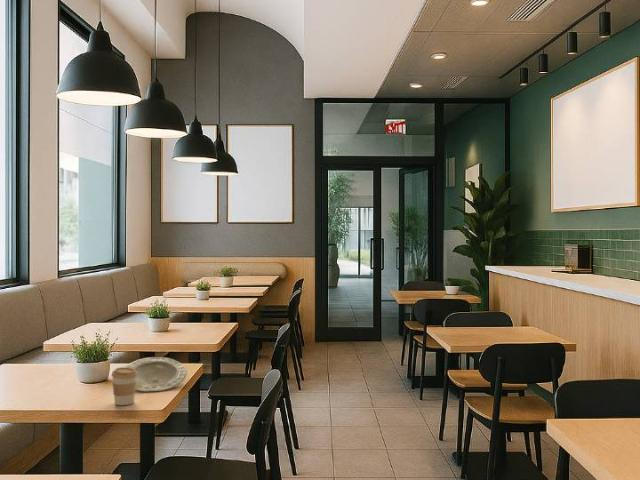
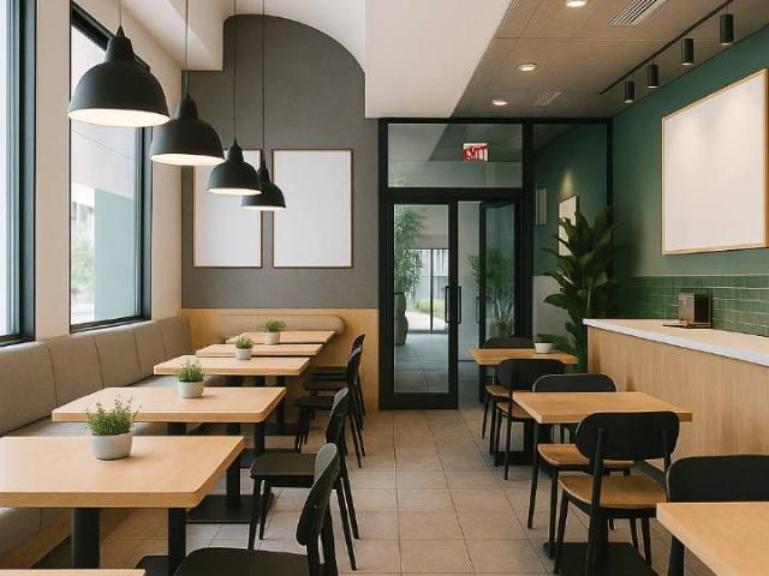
- plate (154, 373)
- coffee cup (124, 385)
